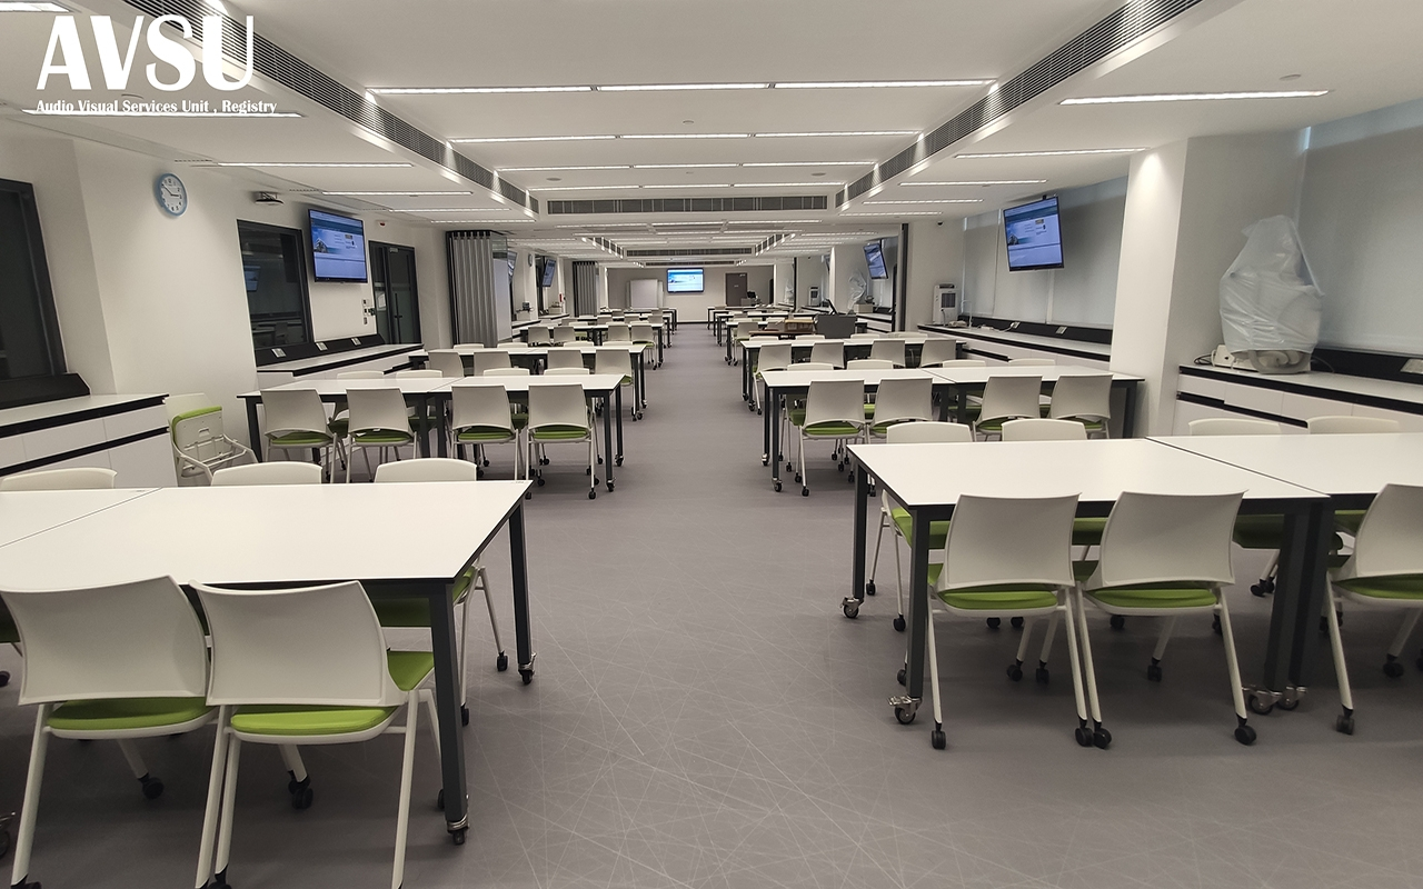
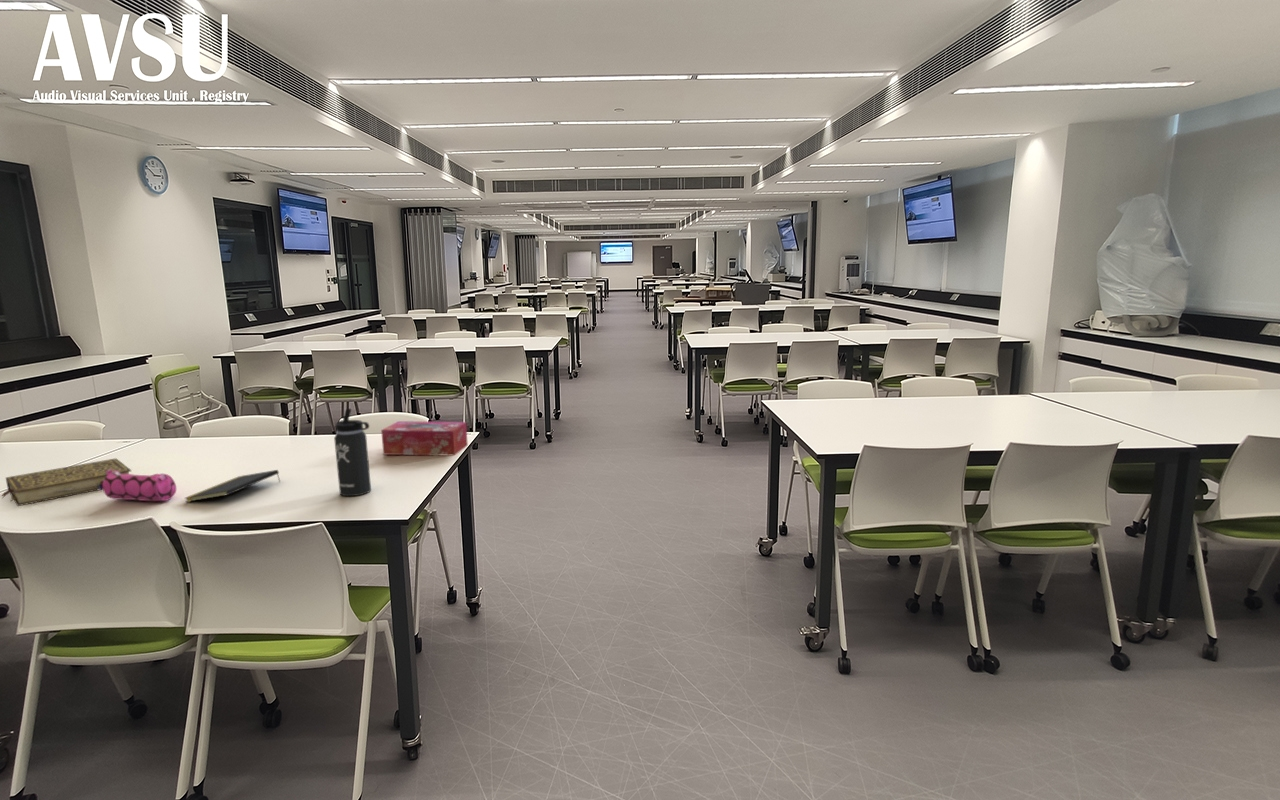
+ book (66, 481)
+ tissue box (425, 438)
+ notepad (233, 485)
+ thermos bottle (354, 450)
+ pencil case (139, 485)
